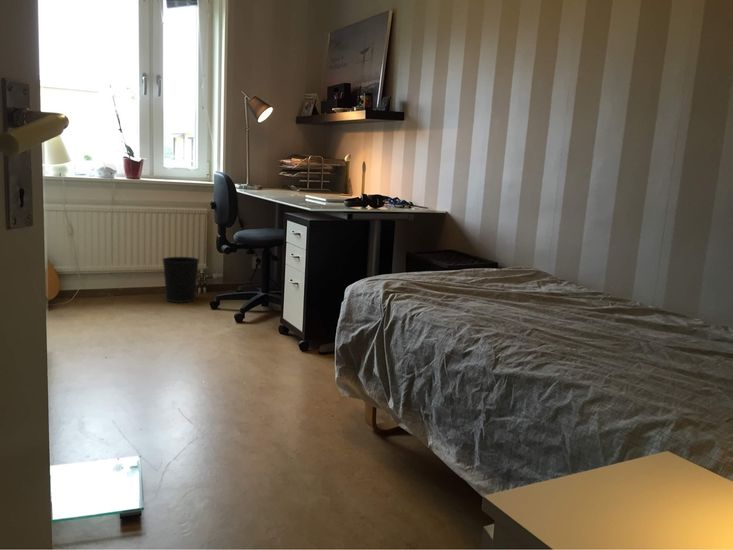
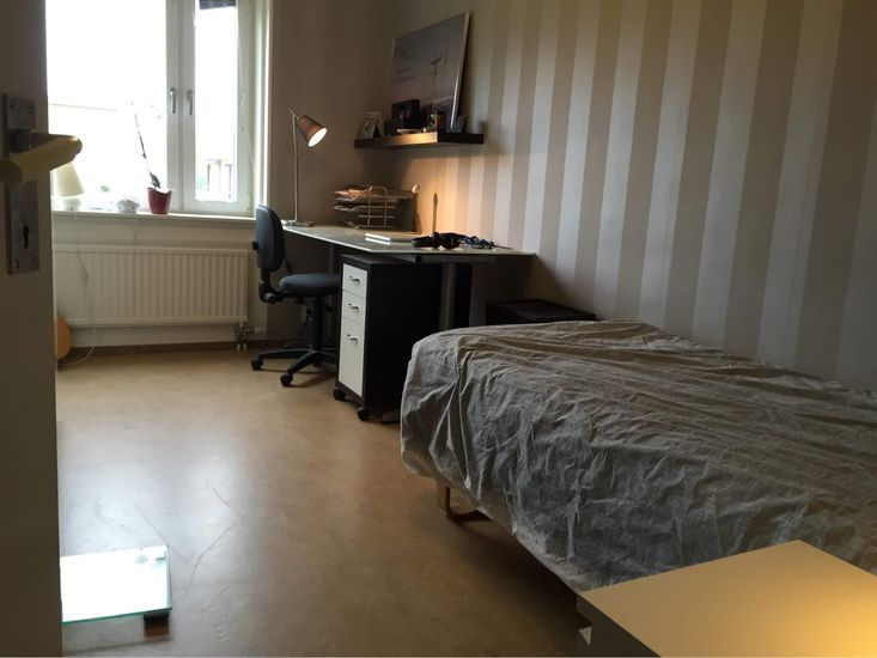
- wastebasket (180, 279)
